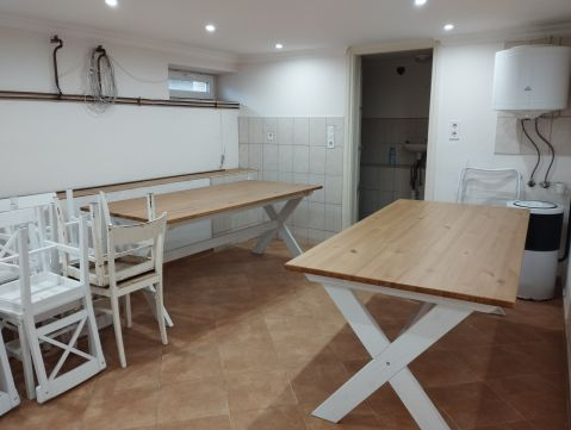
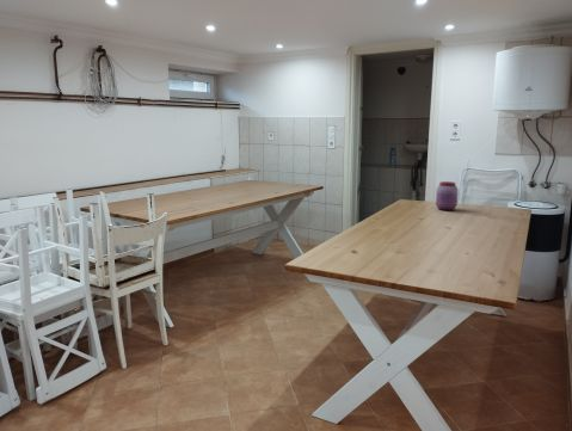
+ jar (447, 196)
